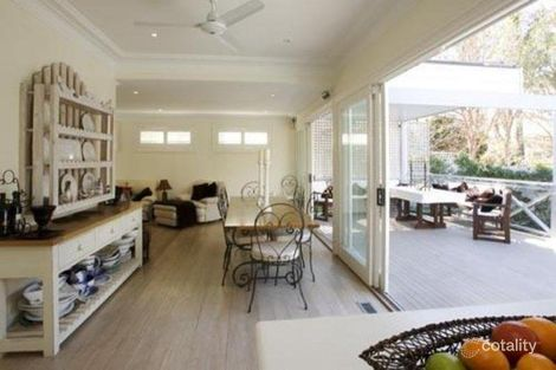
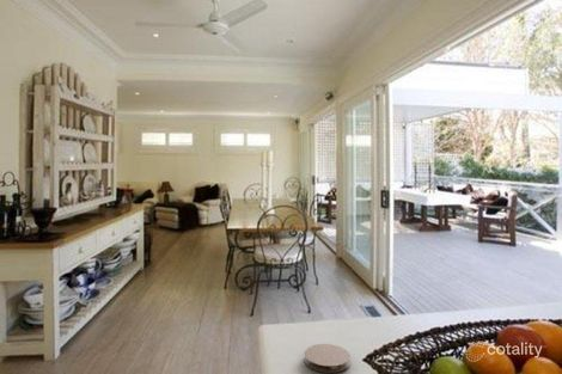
+ coaster (326, 357)
